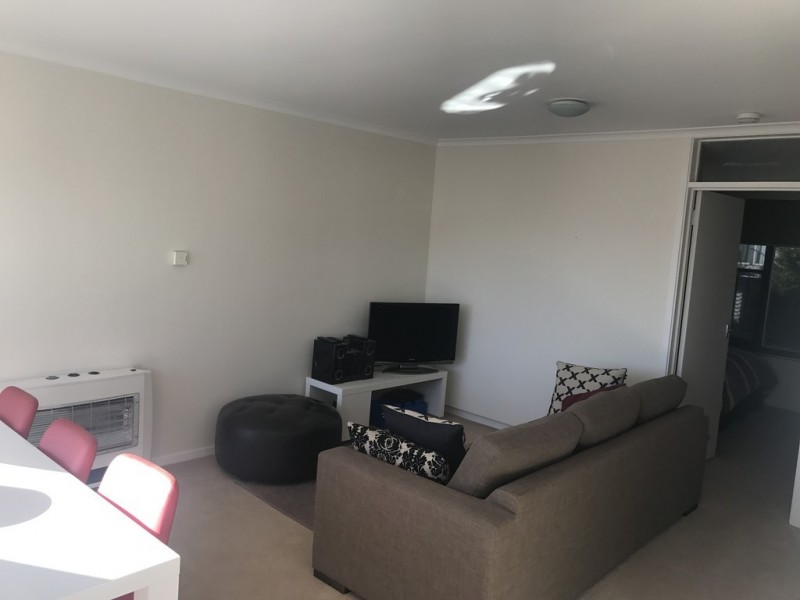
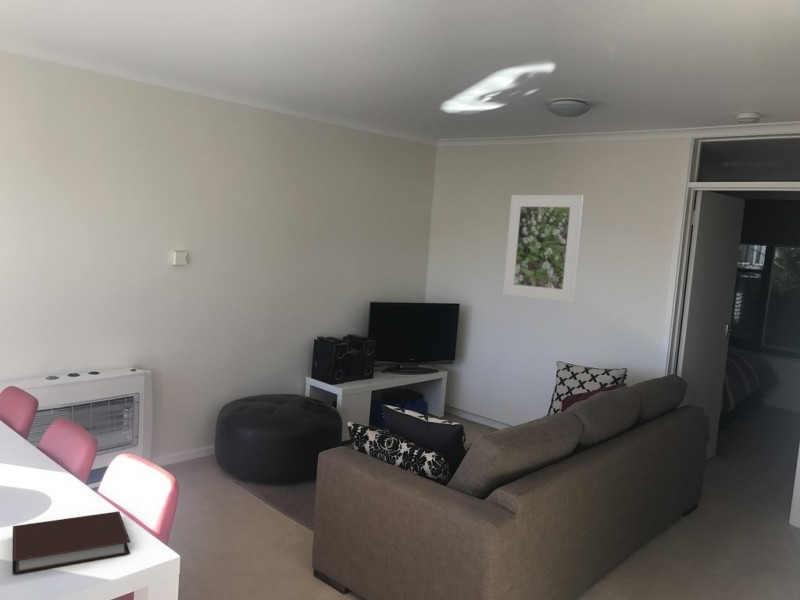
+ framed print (541, 247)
+ notebook (70, 539)
